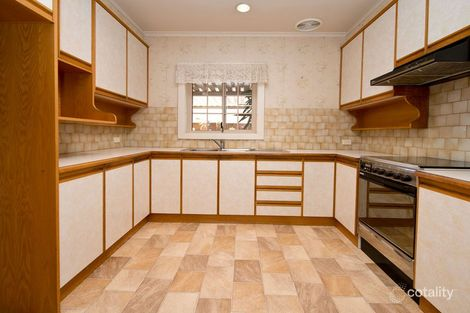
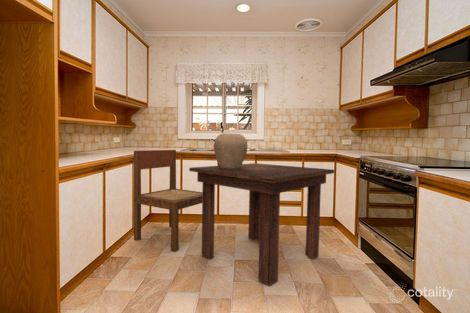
+ vase (230, 150)
+ dining chair (173, 194)
+ dining table (261, 212)
